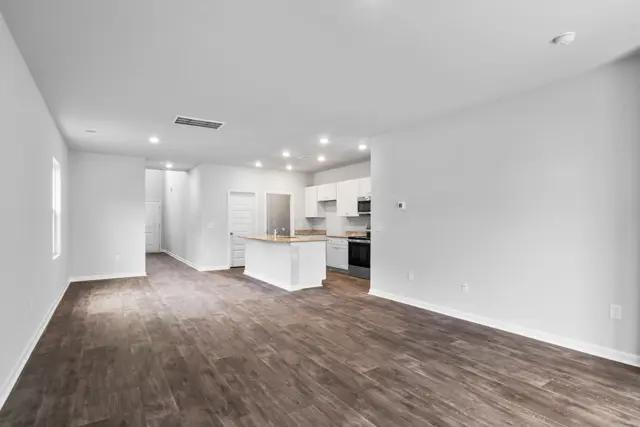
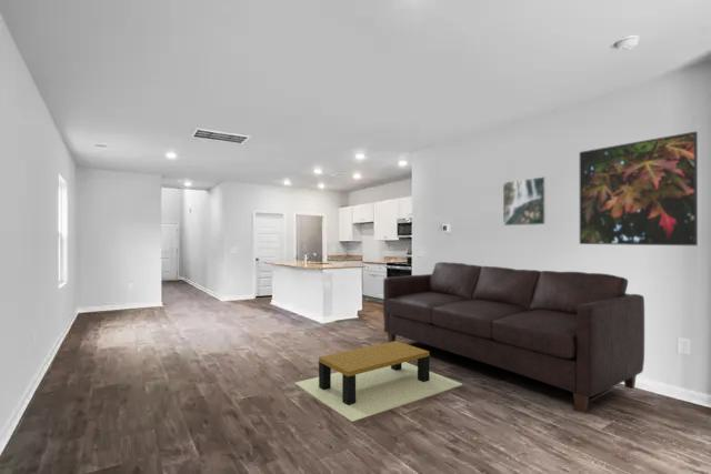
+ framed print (523, 202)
+ sofa (489, 315)
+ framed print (631, 193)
+ coffee table (378, 369)
